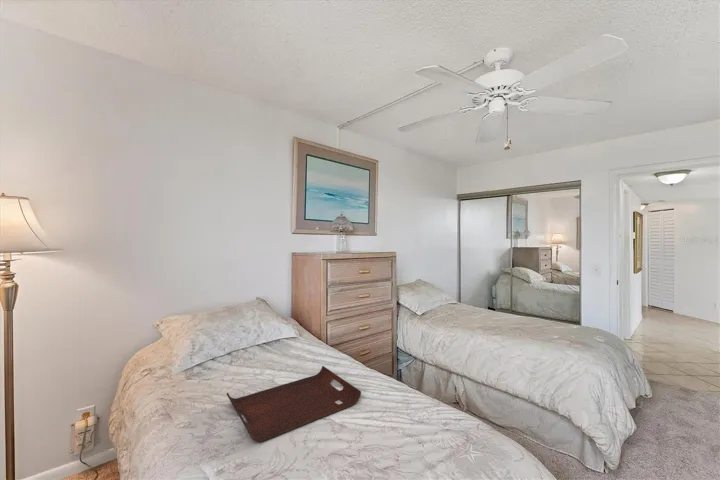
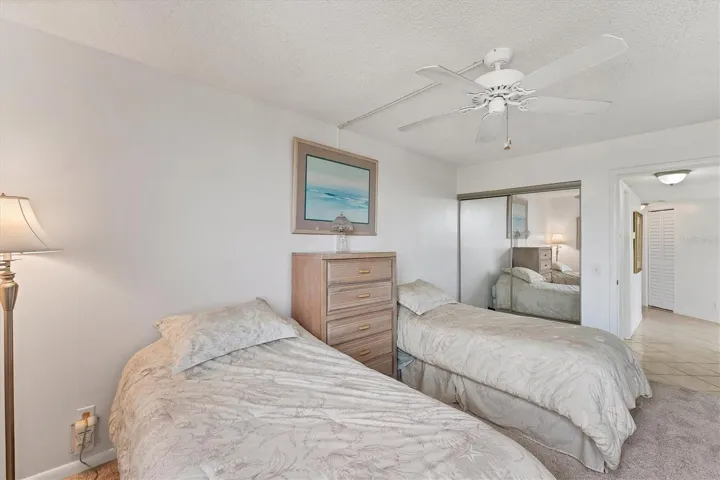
- serving tray (294, 397)
